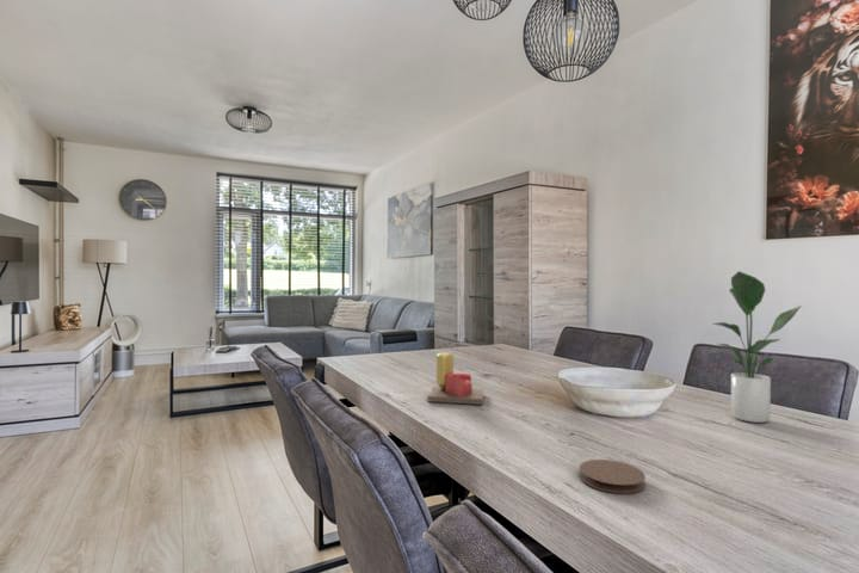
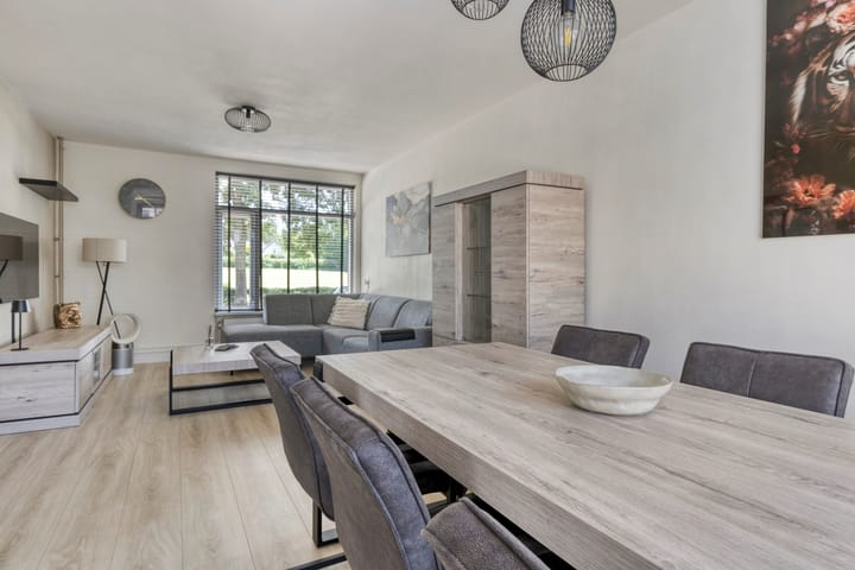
- potted plant (755, 345)
- coaster (611, 475)
- candle (456, 376)
